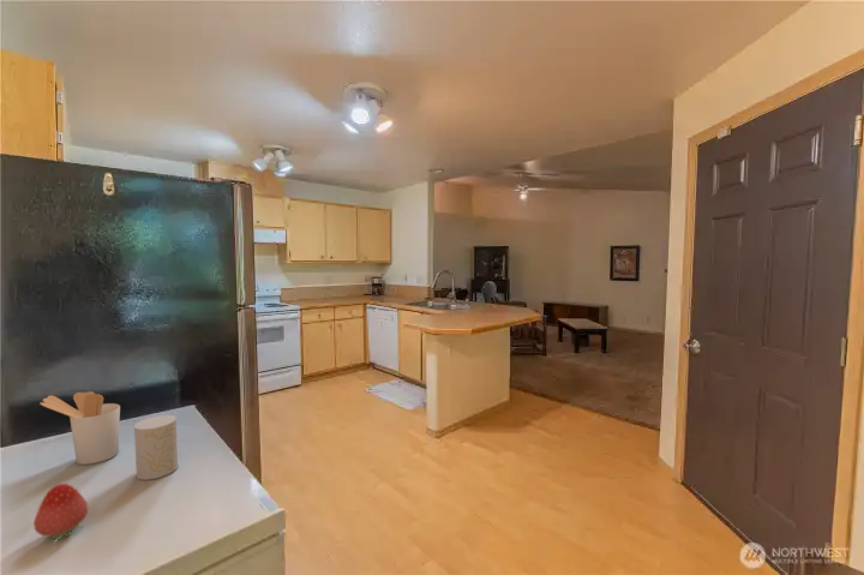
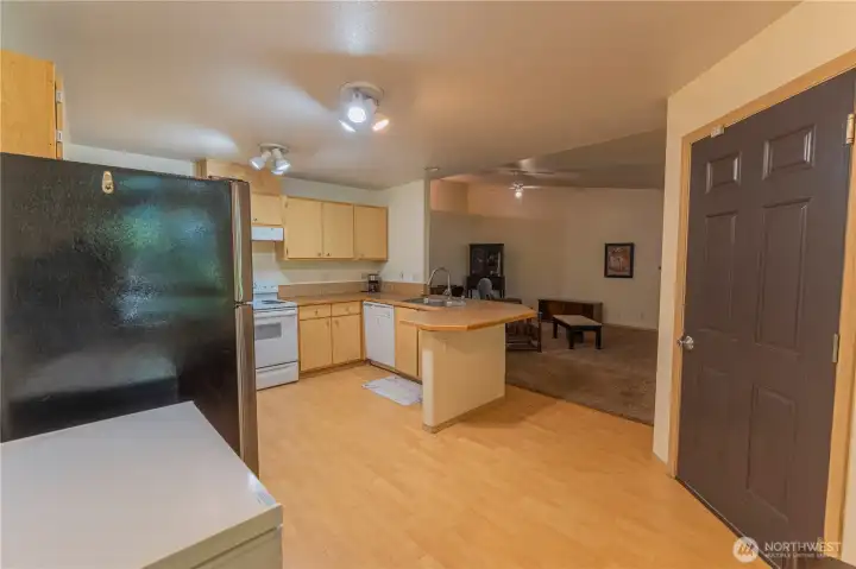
- utensil holder (82, 425)
- fruit (61, 508)
- cup (156, 445)
